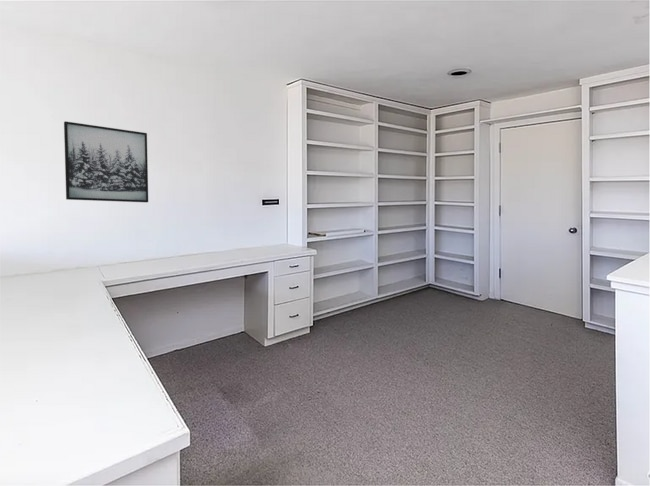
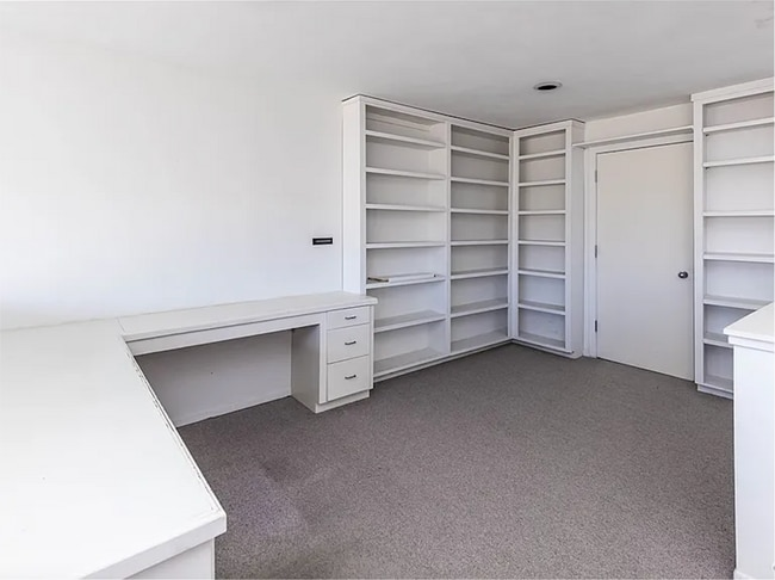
- wall art (108, 164)
